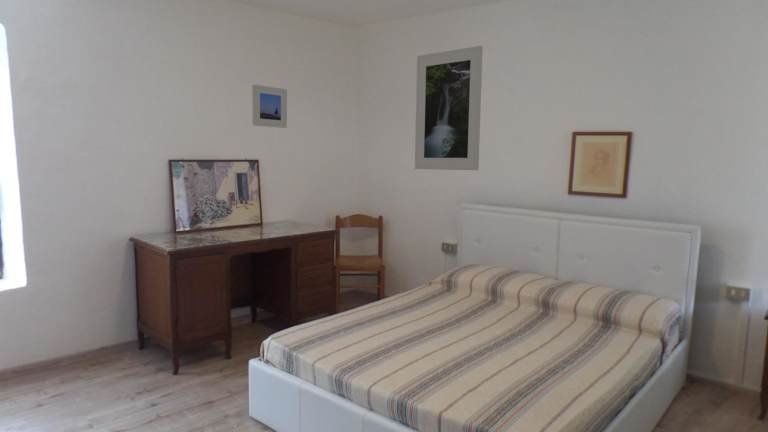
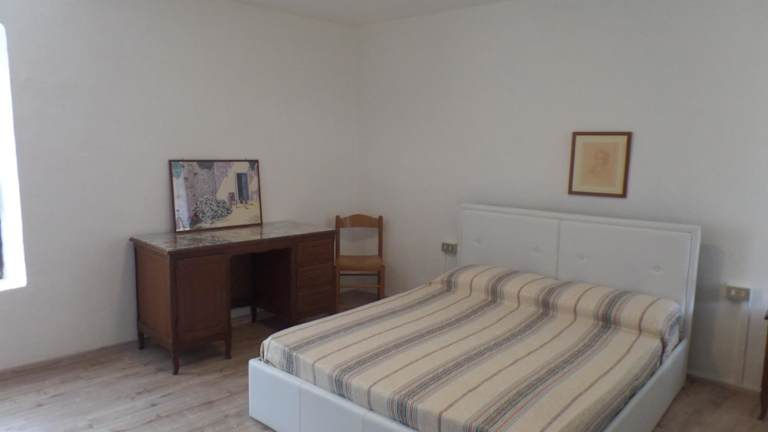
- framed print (270, 106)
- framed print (446, 110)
